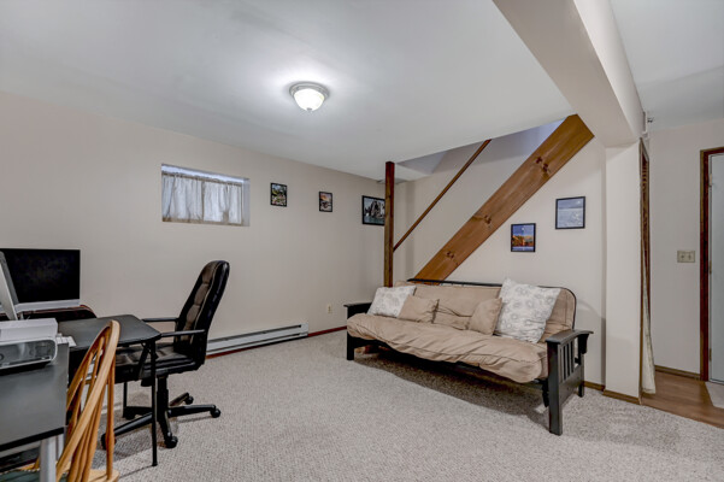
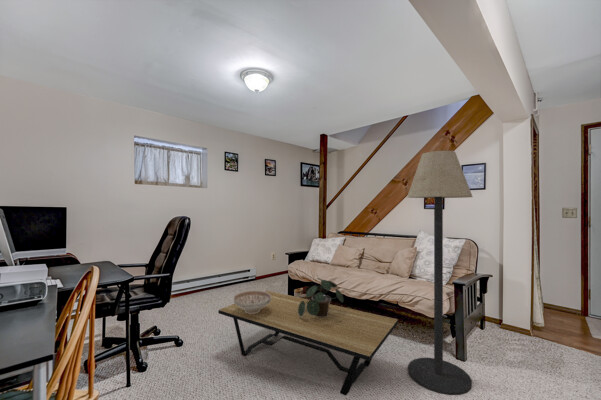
+ coffee table (304, 337)
+ potted plant (319, 297)
+ decorative bowl (252, 304)
+ floor lamp (438, 264)
